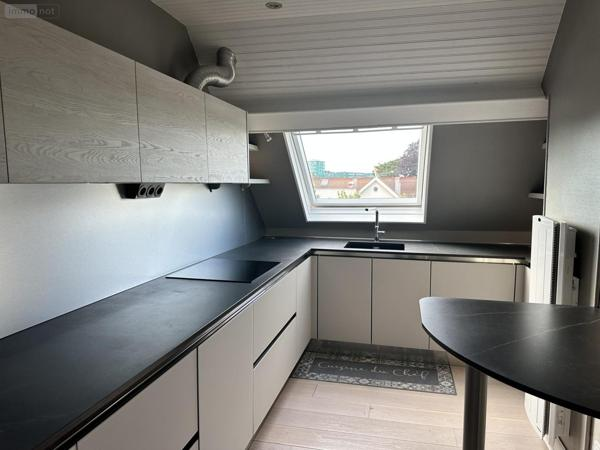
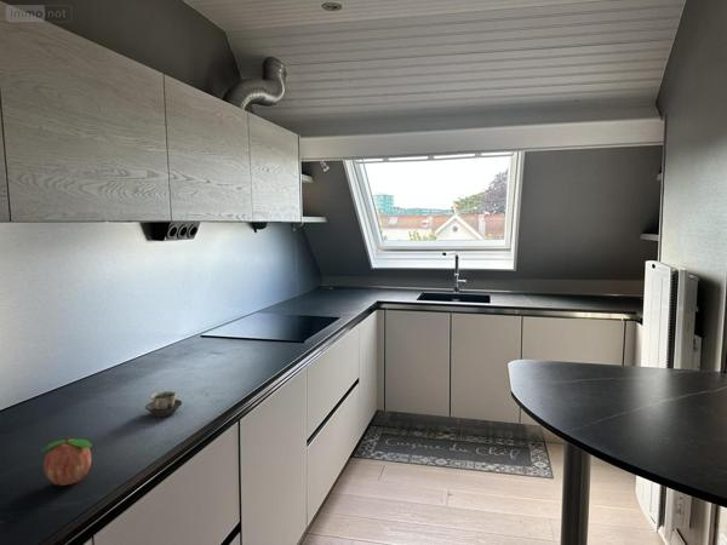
+ fruit (68, 458)
+ cup (164, 403)
